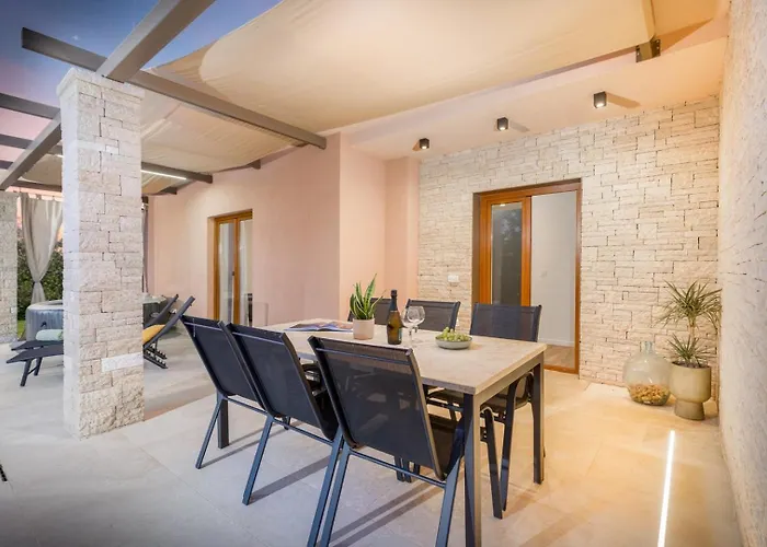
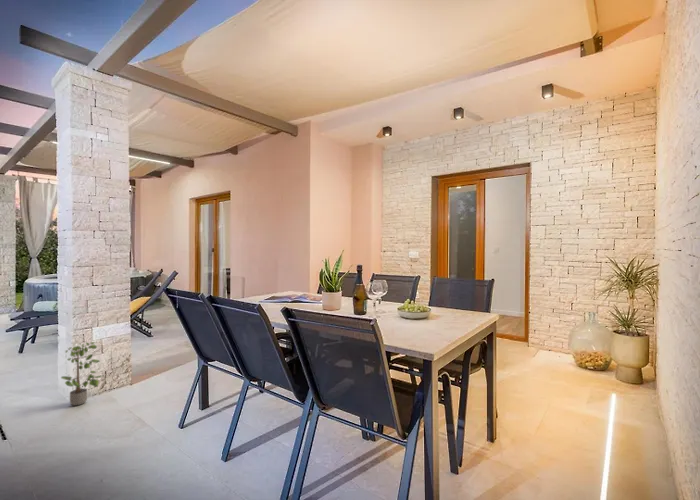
+ potted plant (85, 368)
